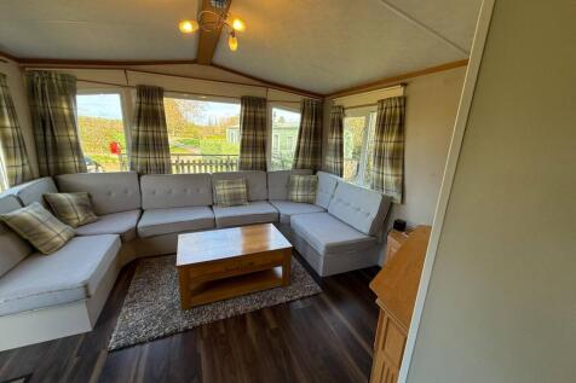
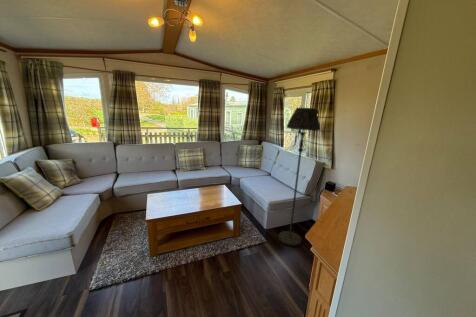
+ floor lamp (296, 178)
